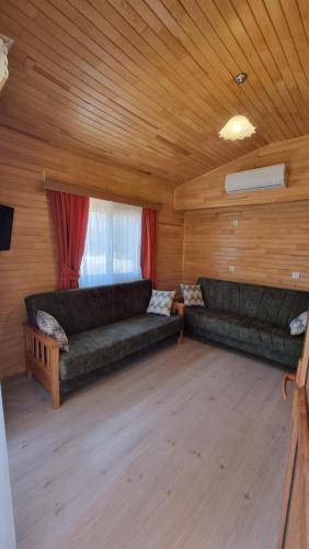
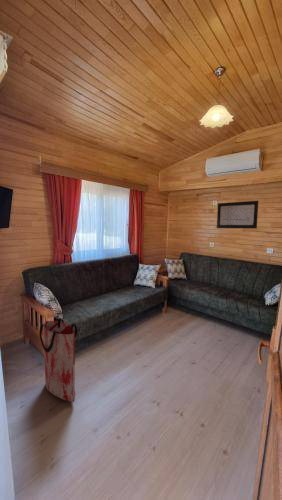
+ bag (59, 358)
+ wall art (236, 215)
